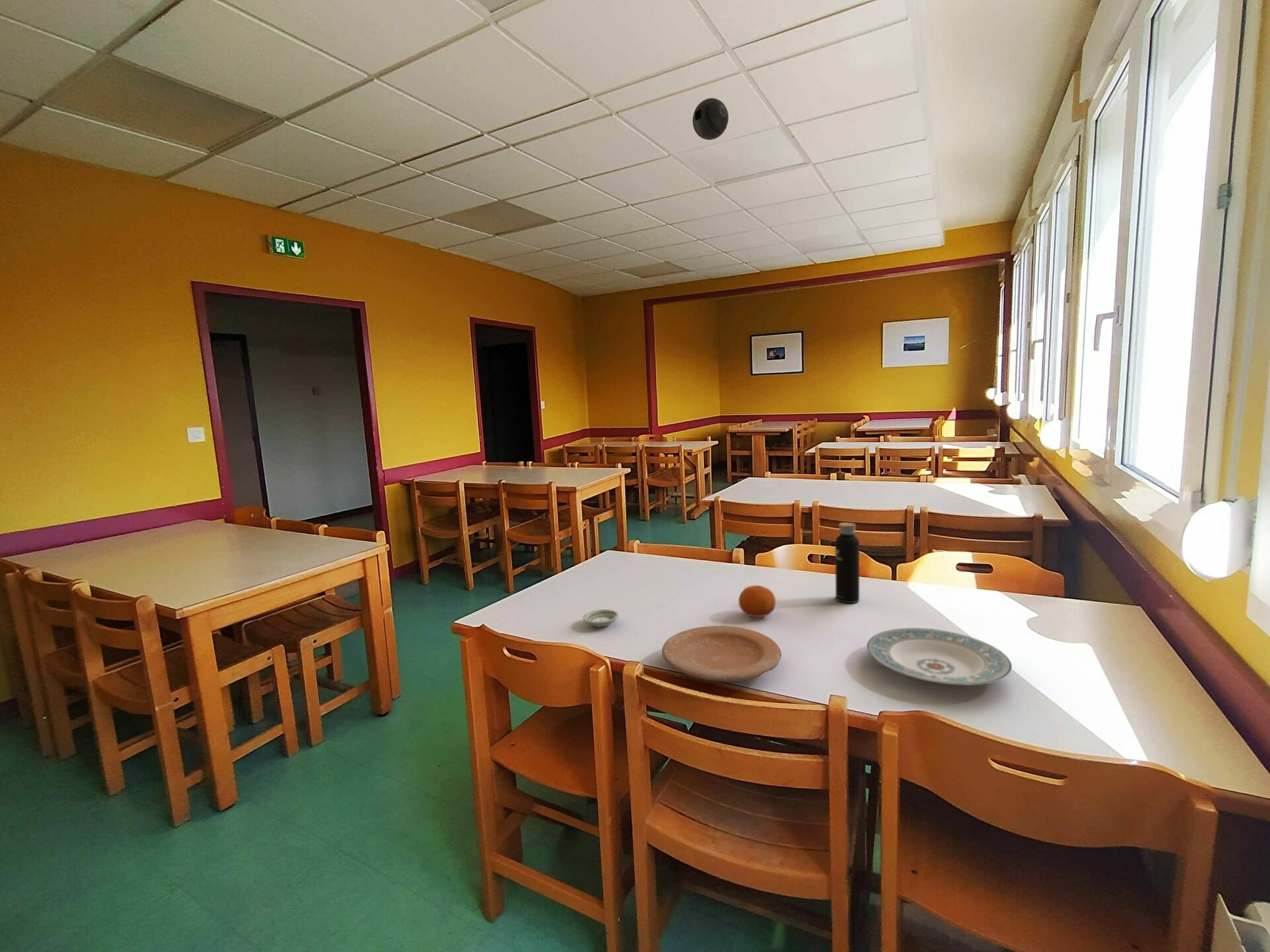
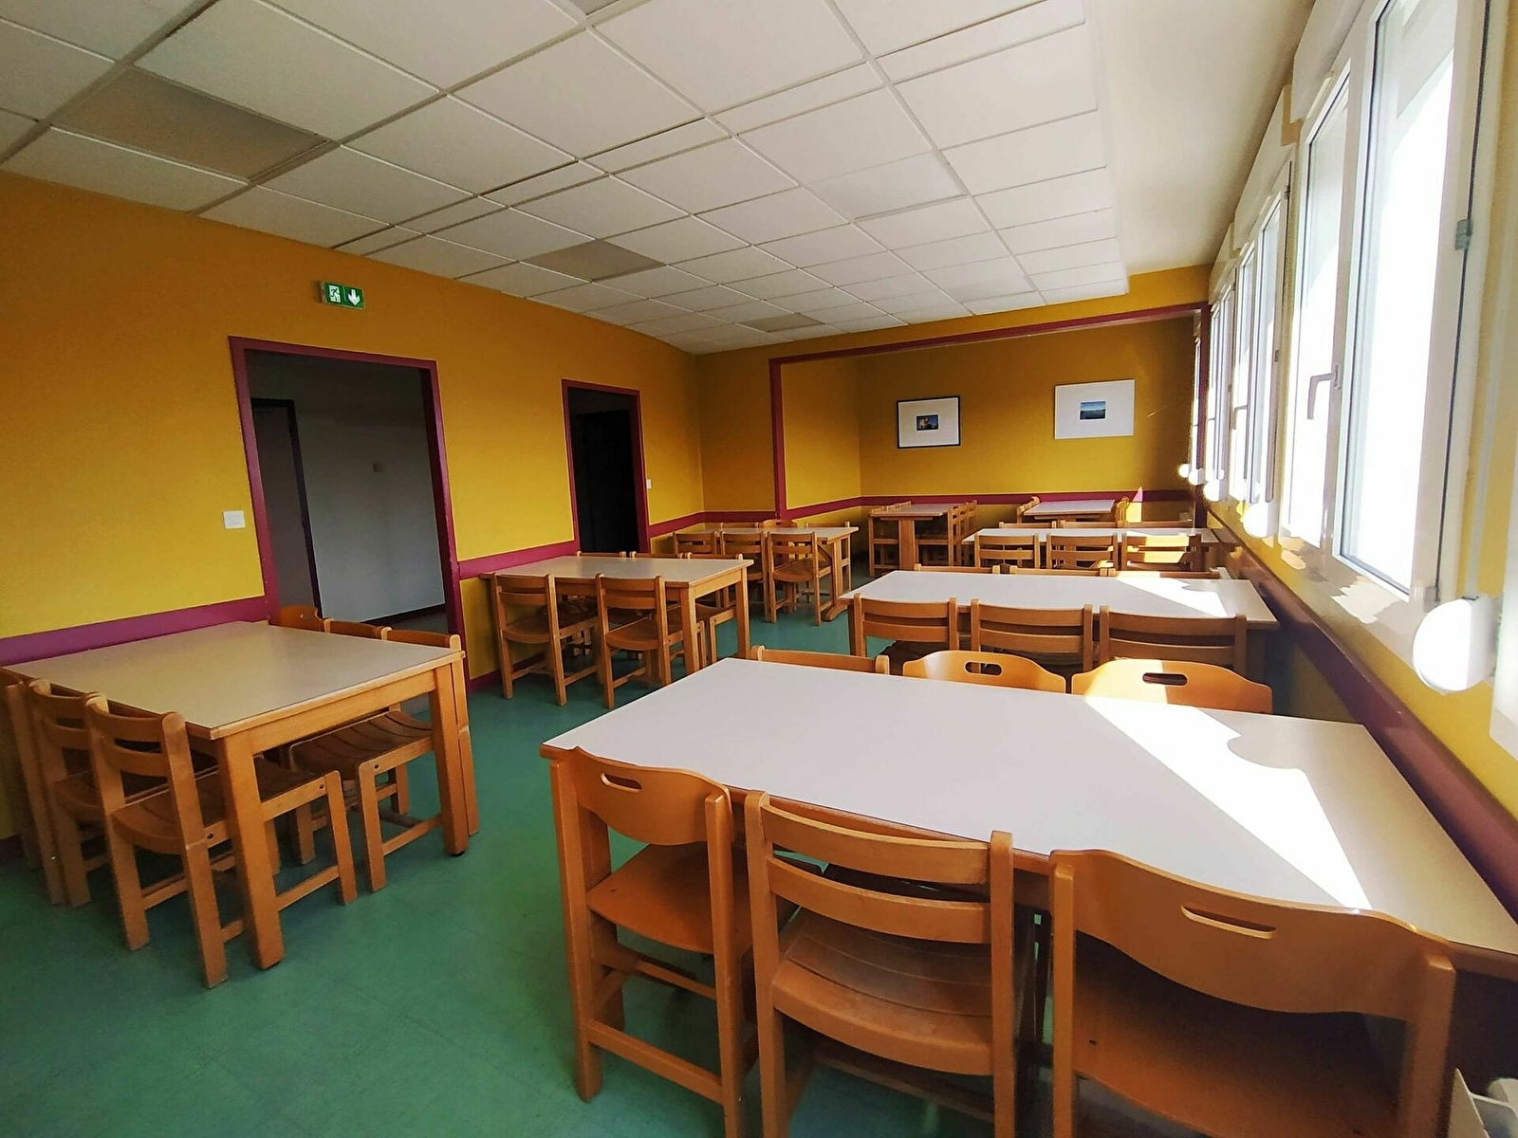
- water bottle (847, 558)
- fruit (757, 601)
- saucer (601, 619)
- plate (721, 657)
- plate (935, 660)
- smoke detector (710, 119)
